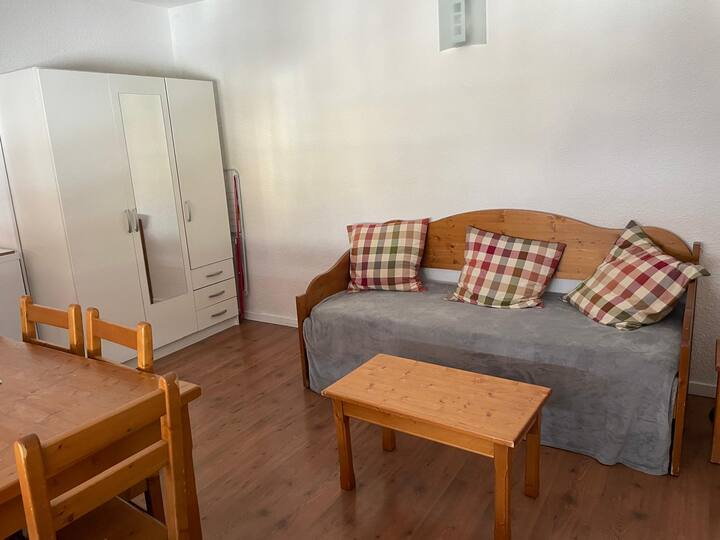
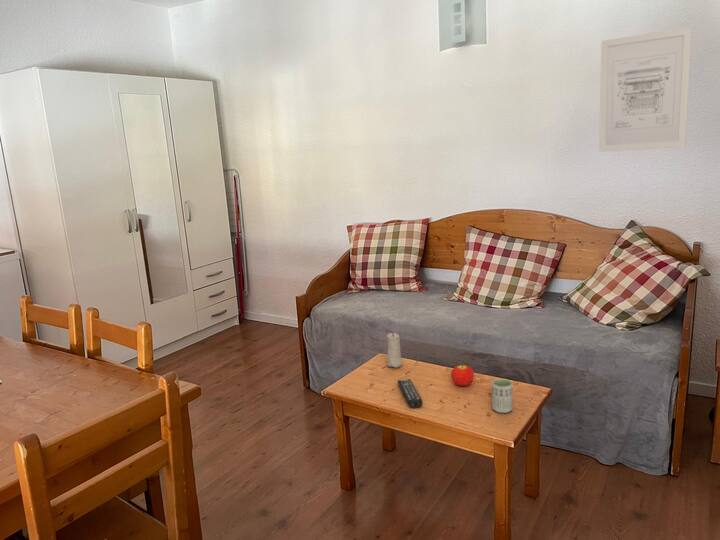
+ fruit (462, 374)
+ remote control (409, 392)
+ wall art (642, 93)
+ cup (502, 396)
+ candle (393, 348)
